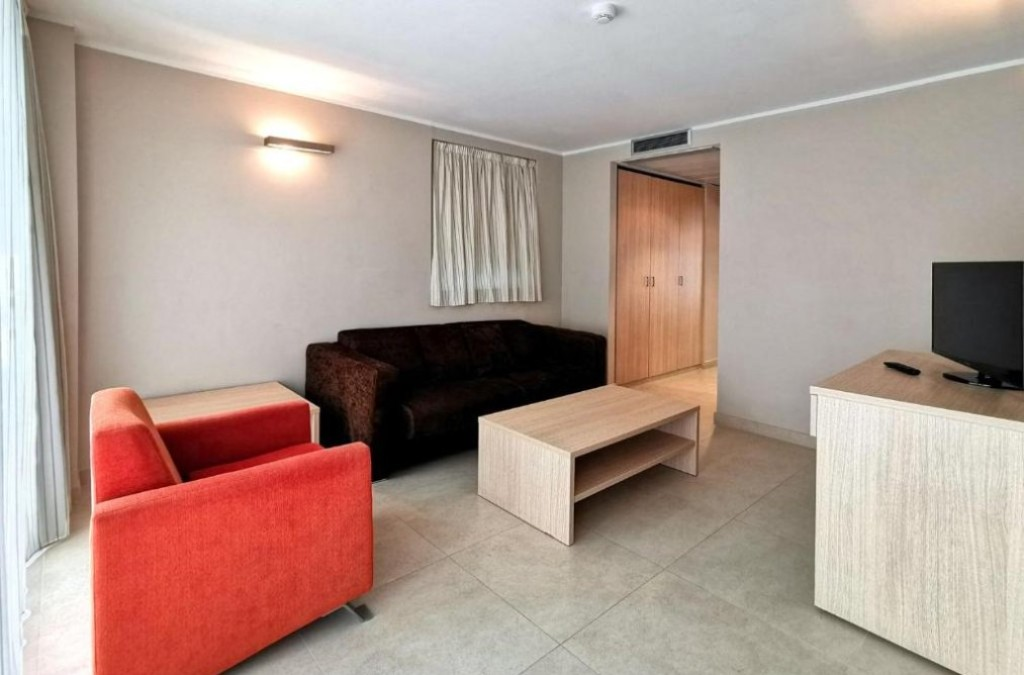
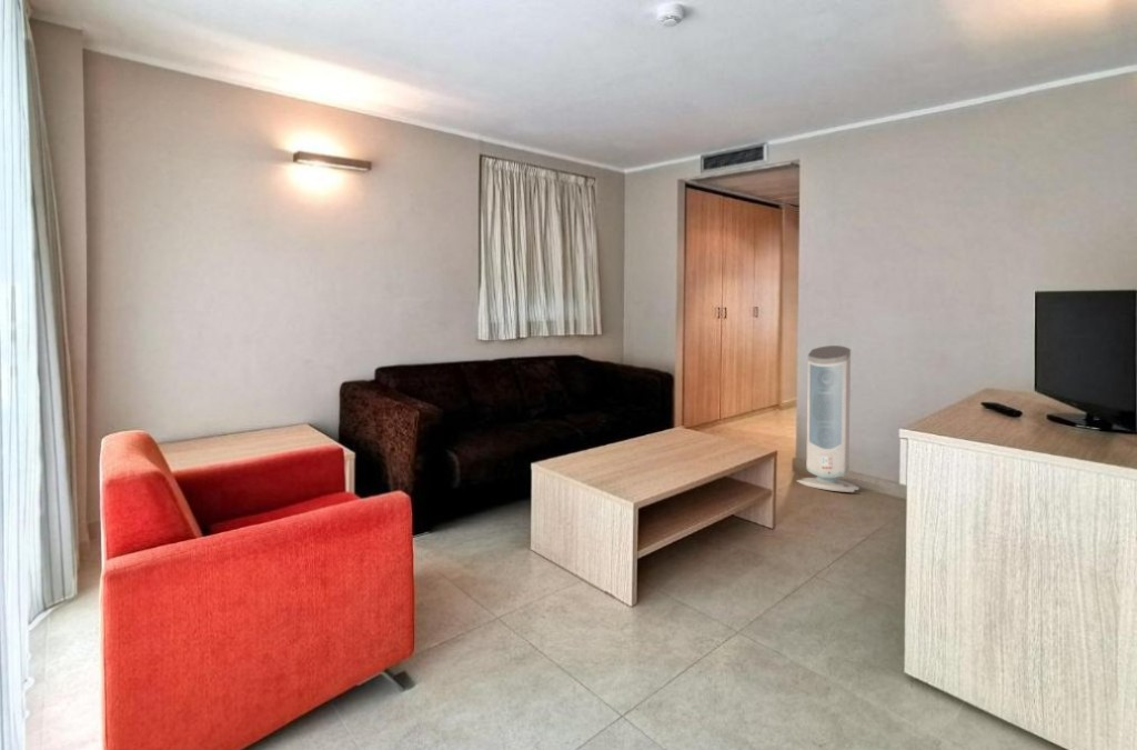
+ air purifier (827, 416)
